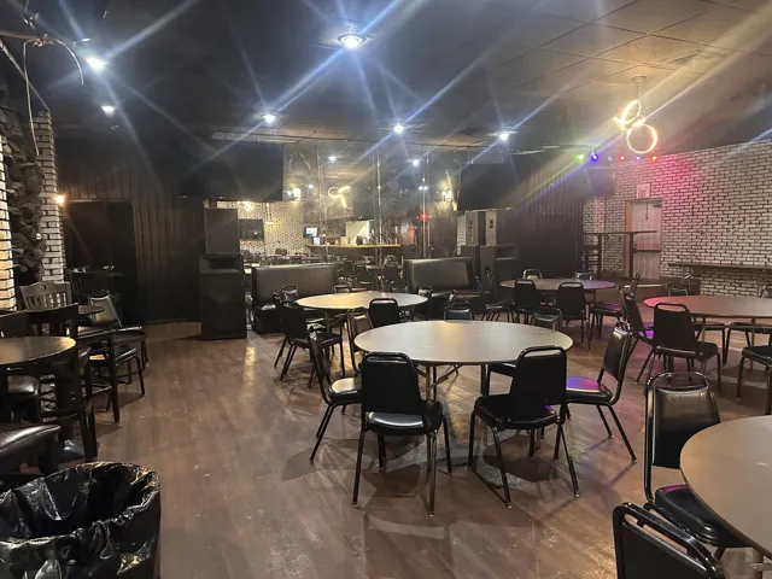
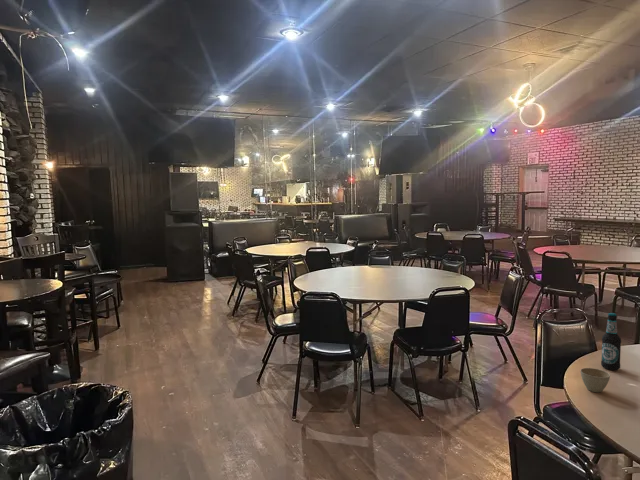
+ flower pot (594, 381)
+ bottle (611, 340)
